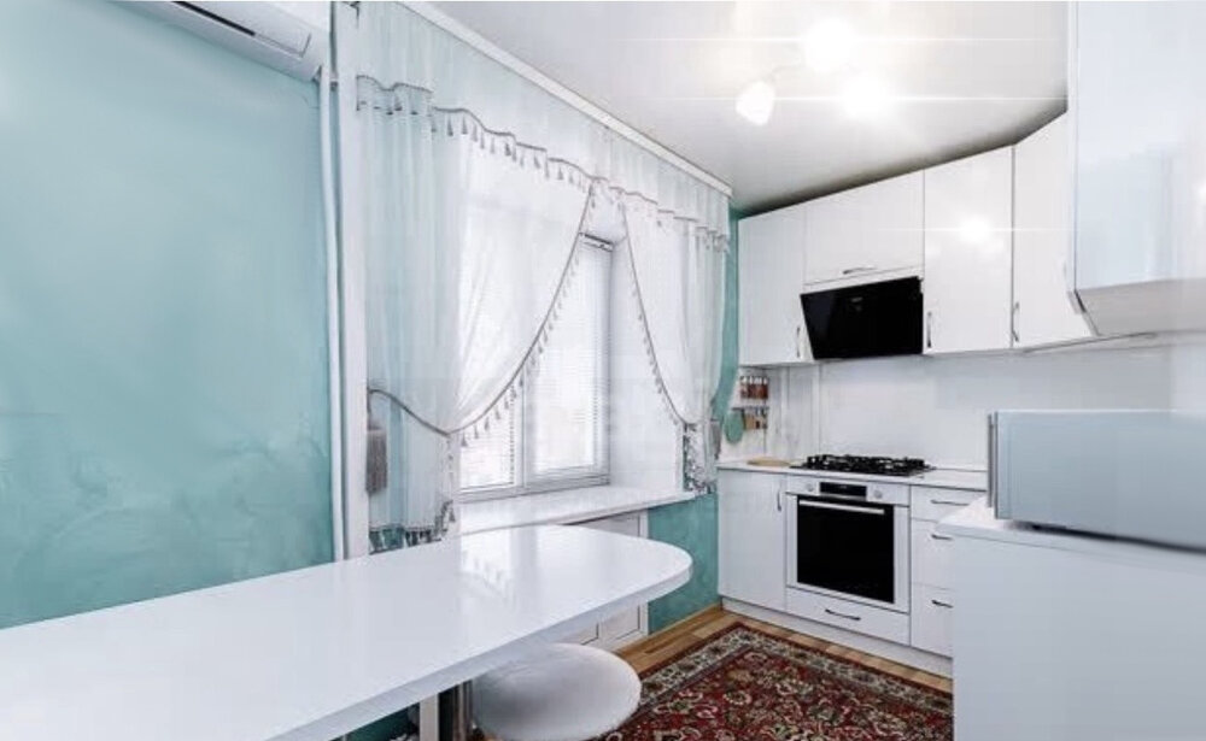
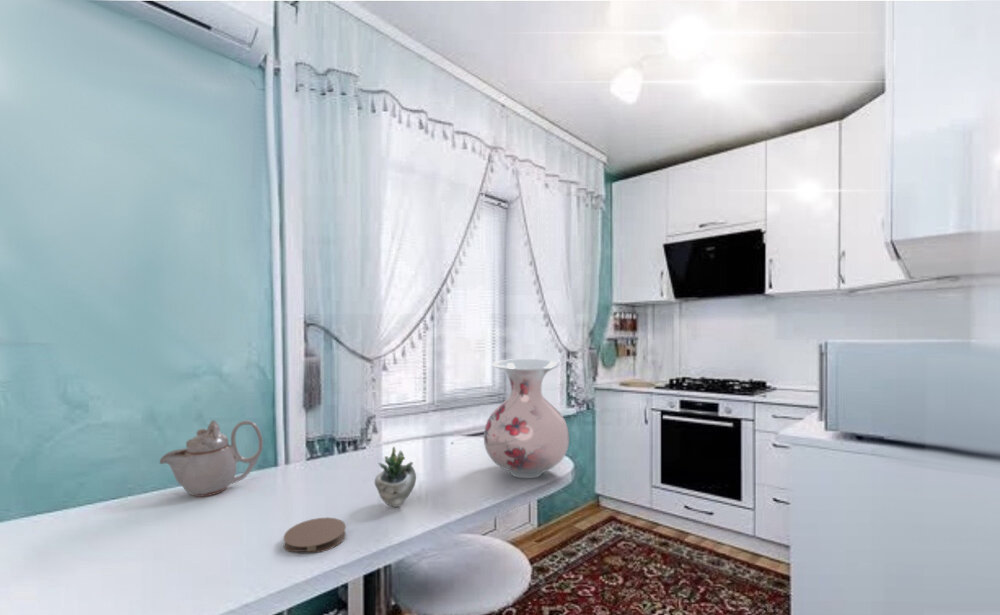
+ vase (526, 417)
+ coaster (315, 535)
+ succulent plant (412, 472)
+ teapot (213, 456)
